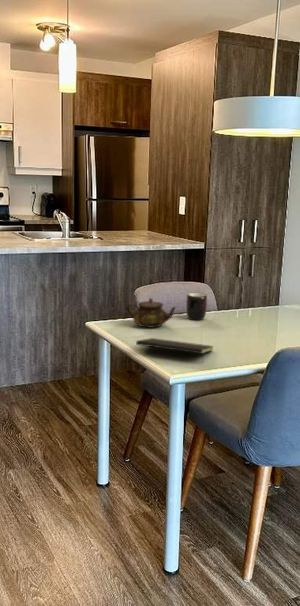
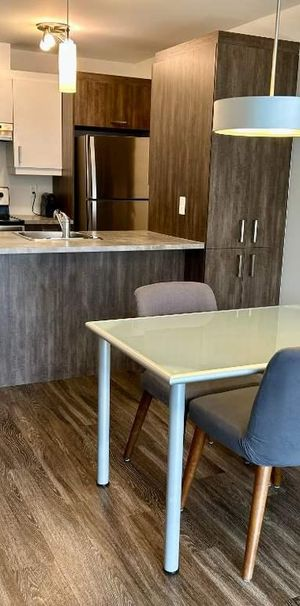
- notepad (175, 345)
- teapot (150, 311)
- mug (197, 305)
